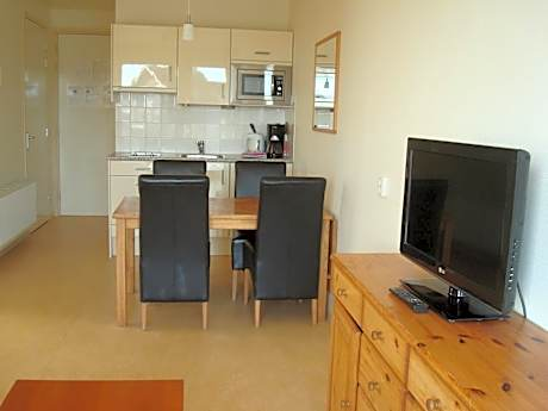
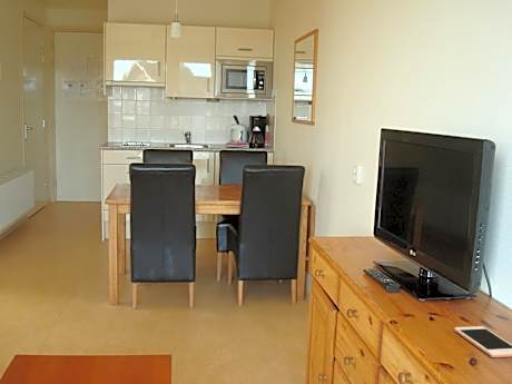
+ cell phone (486, 341)
